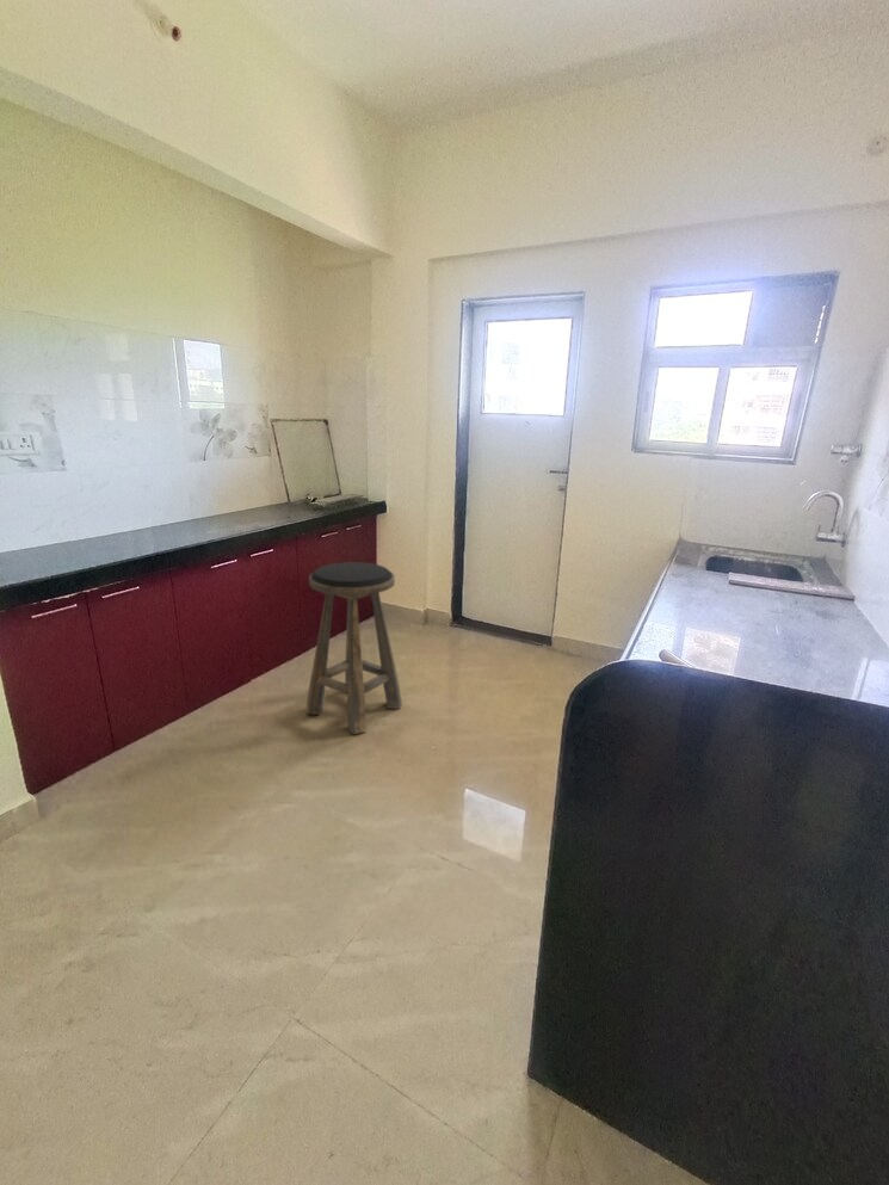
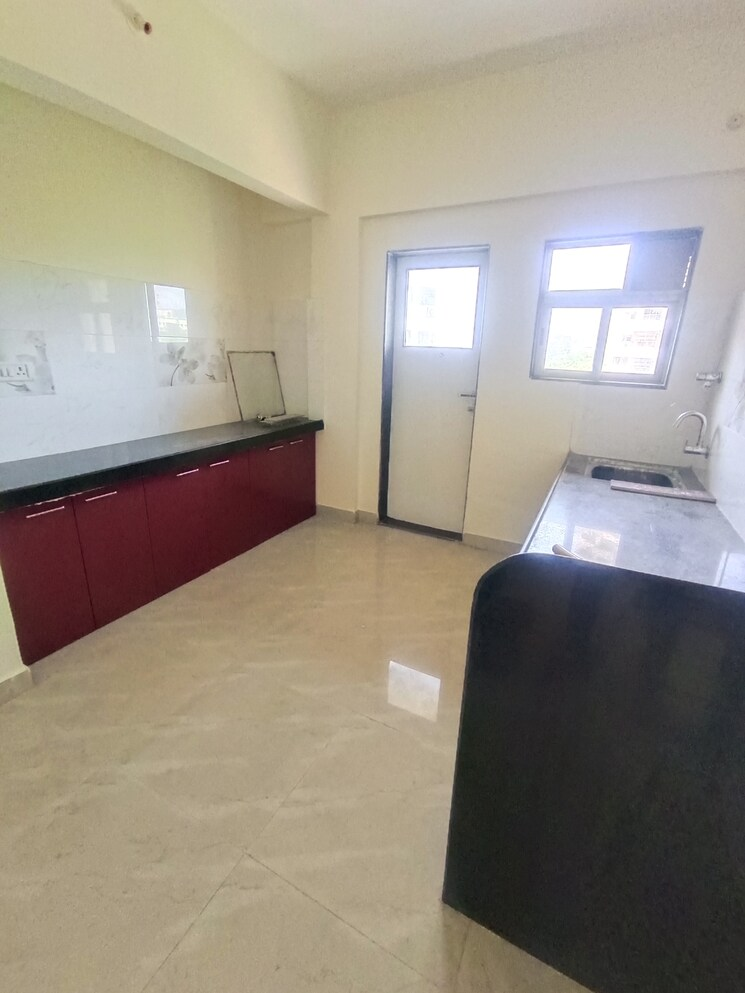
- stool (353, 642)
